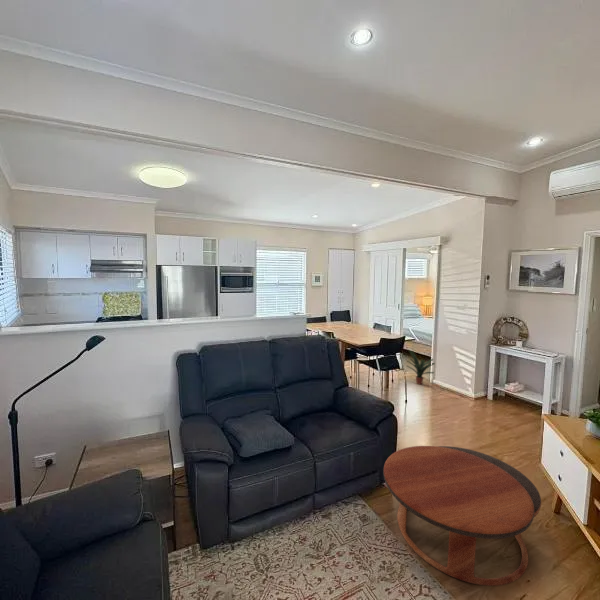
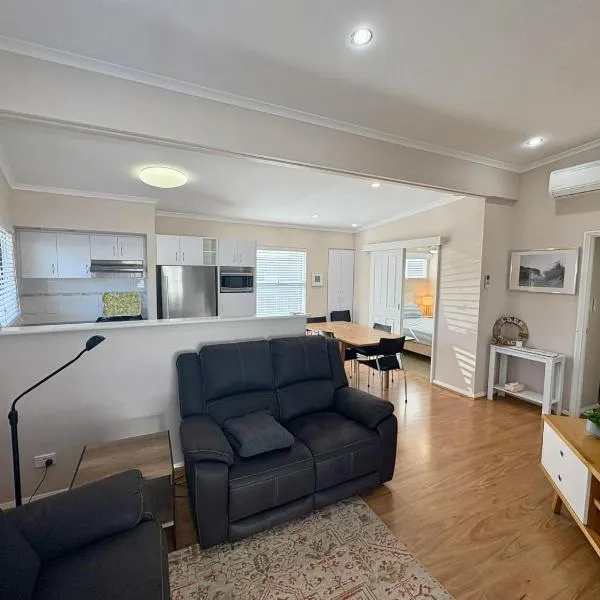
- coffee table (458, 504)
- potted plant (419, 368)
